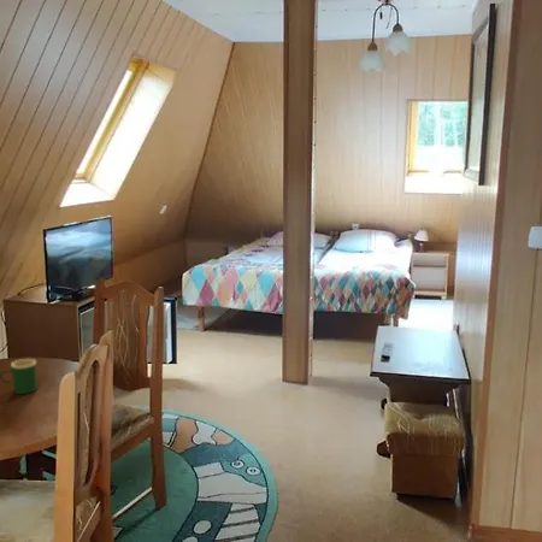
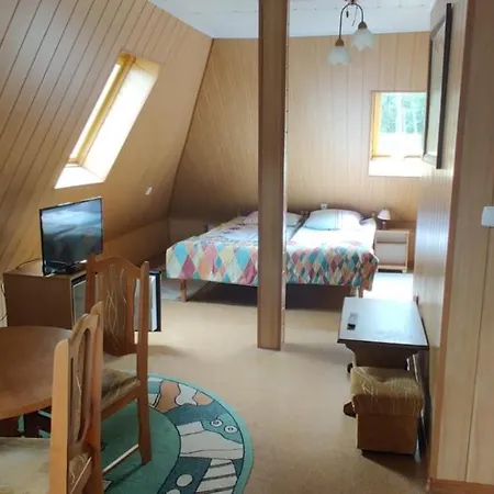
- mug (18, 376)
